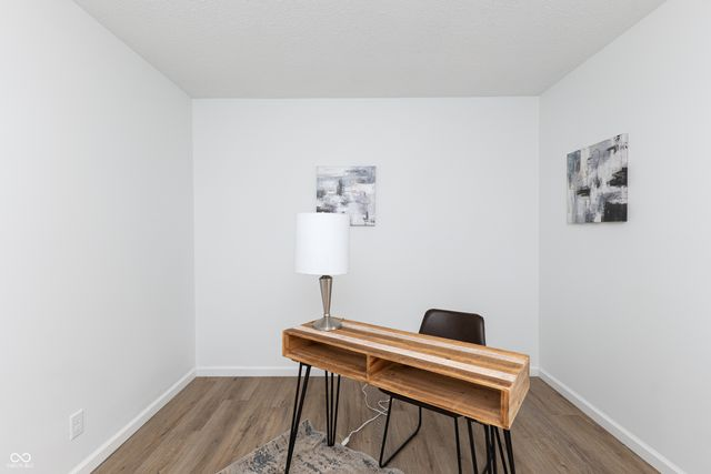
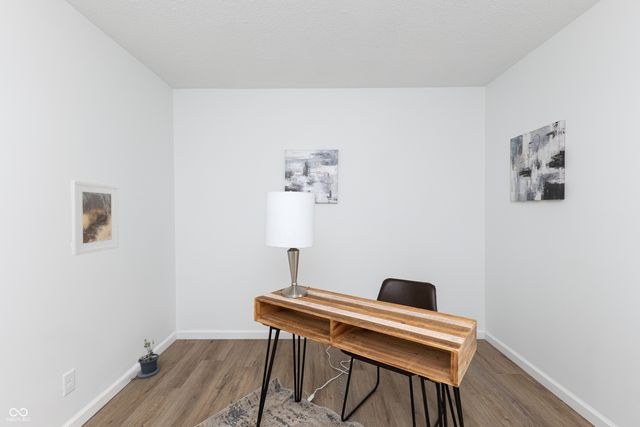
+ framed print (97, 217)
+ potted plant (147, 355)
